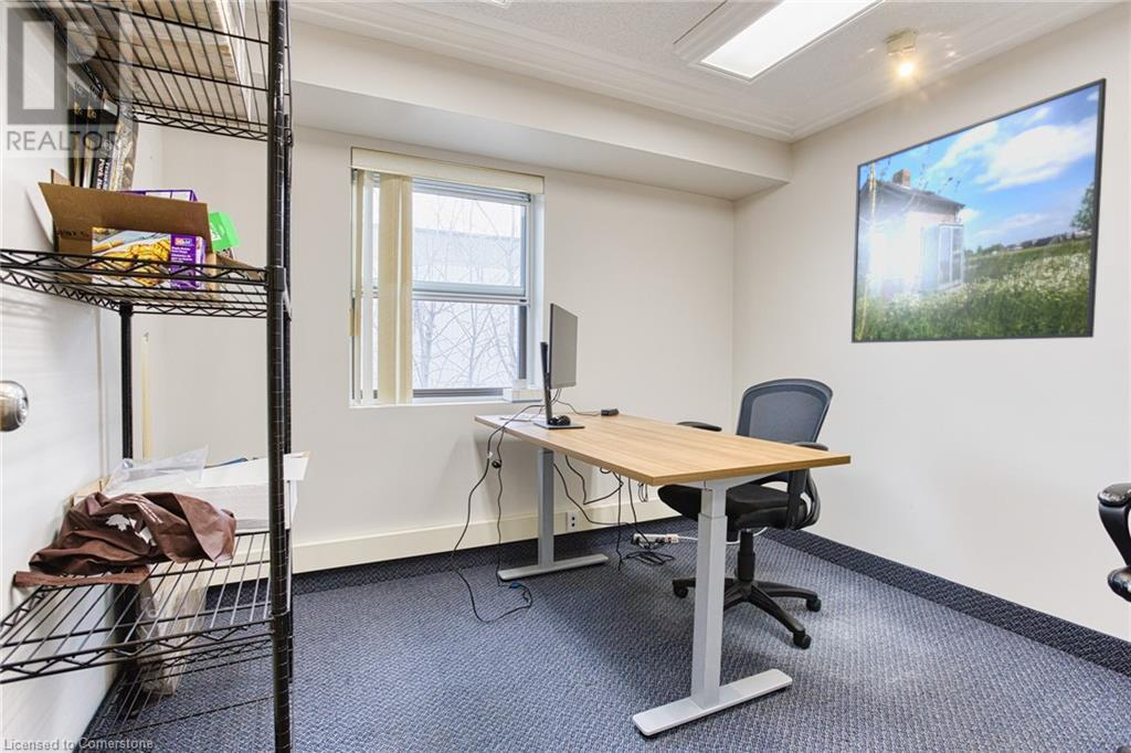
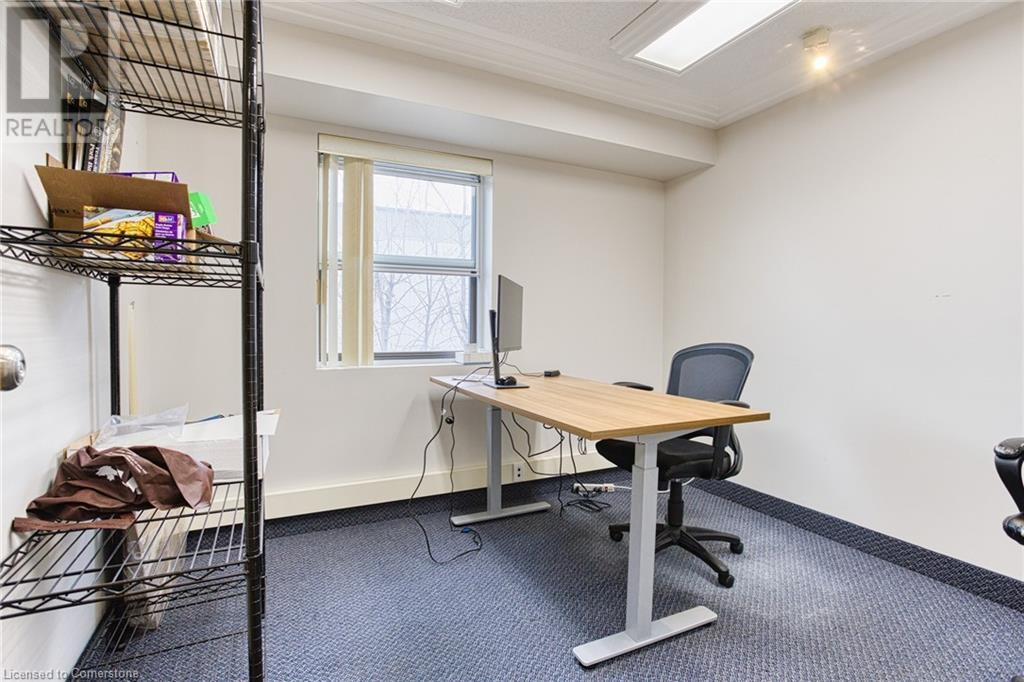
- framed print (954, 235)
